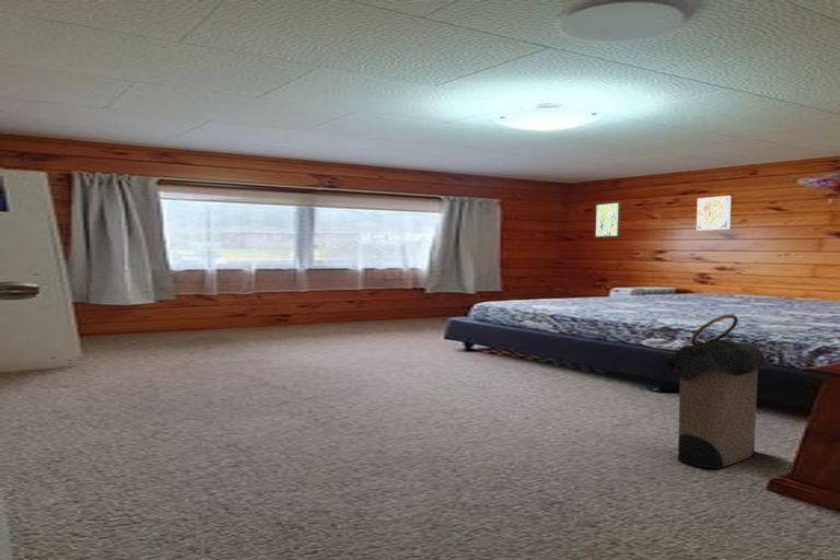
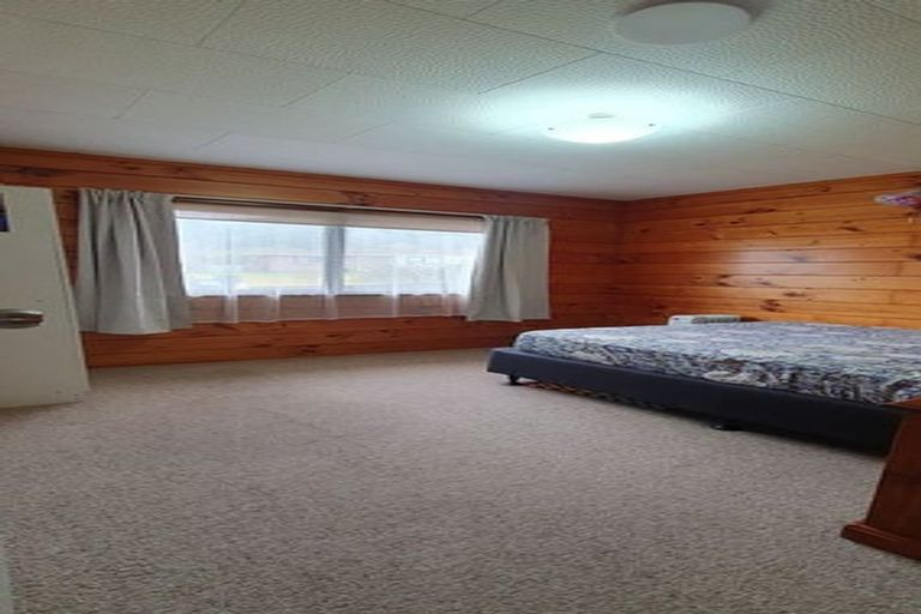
- laundry hamper (716, 383)
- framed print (607, 220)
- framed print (713, 213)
